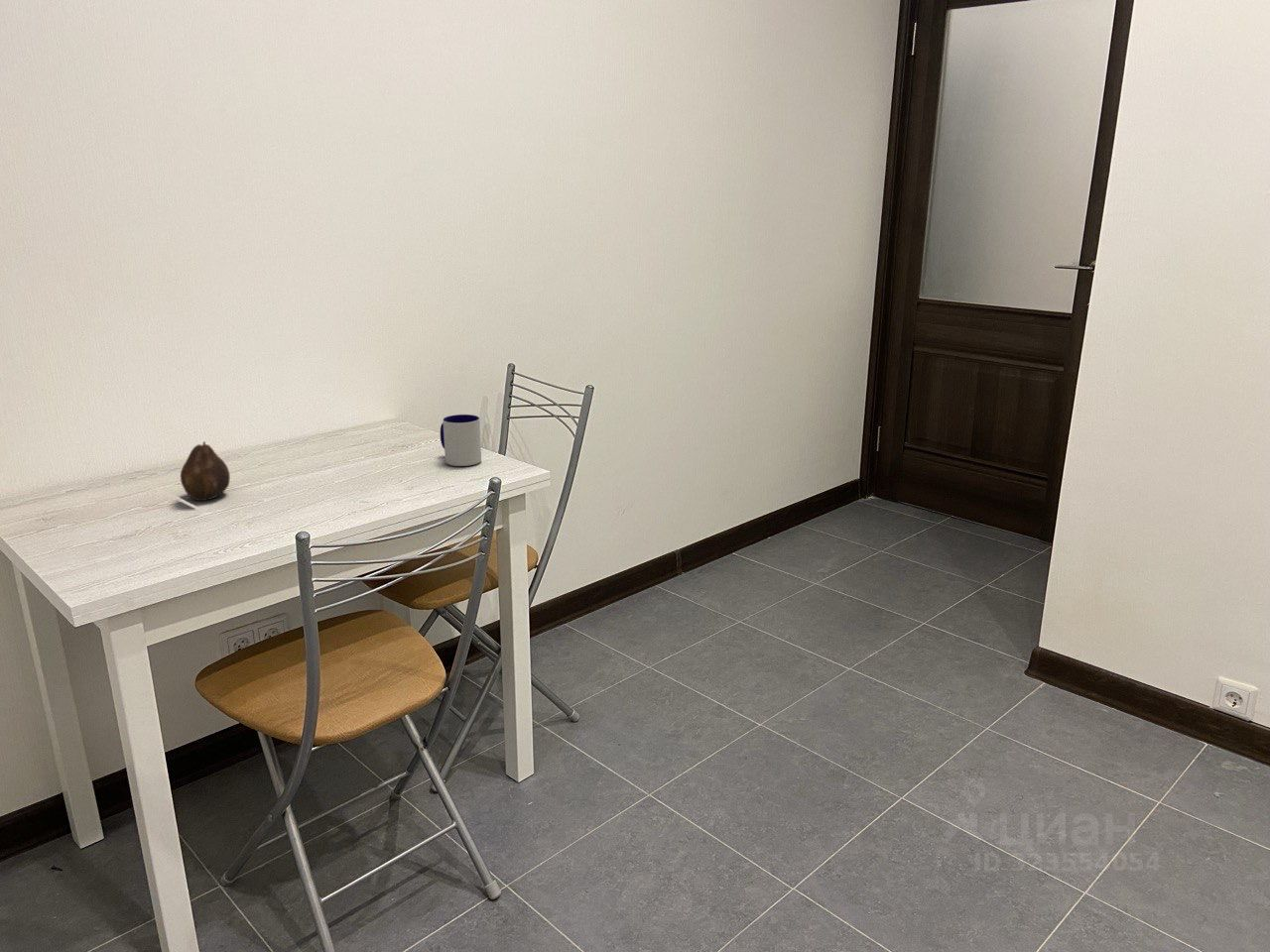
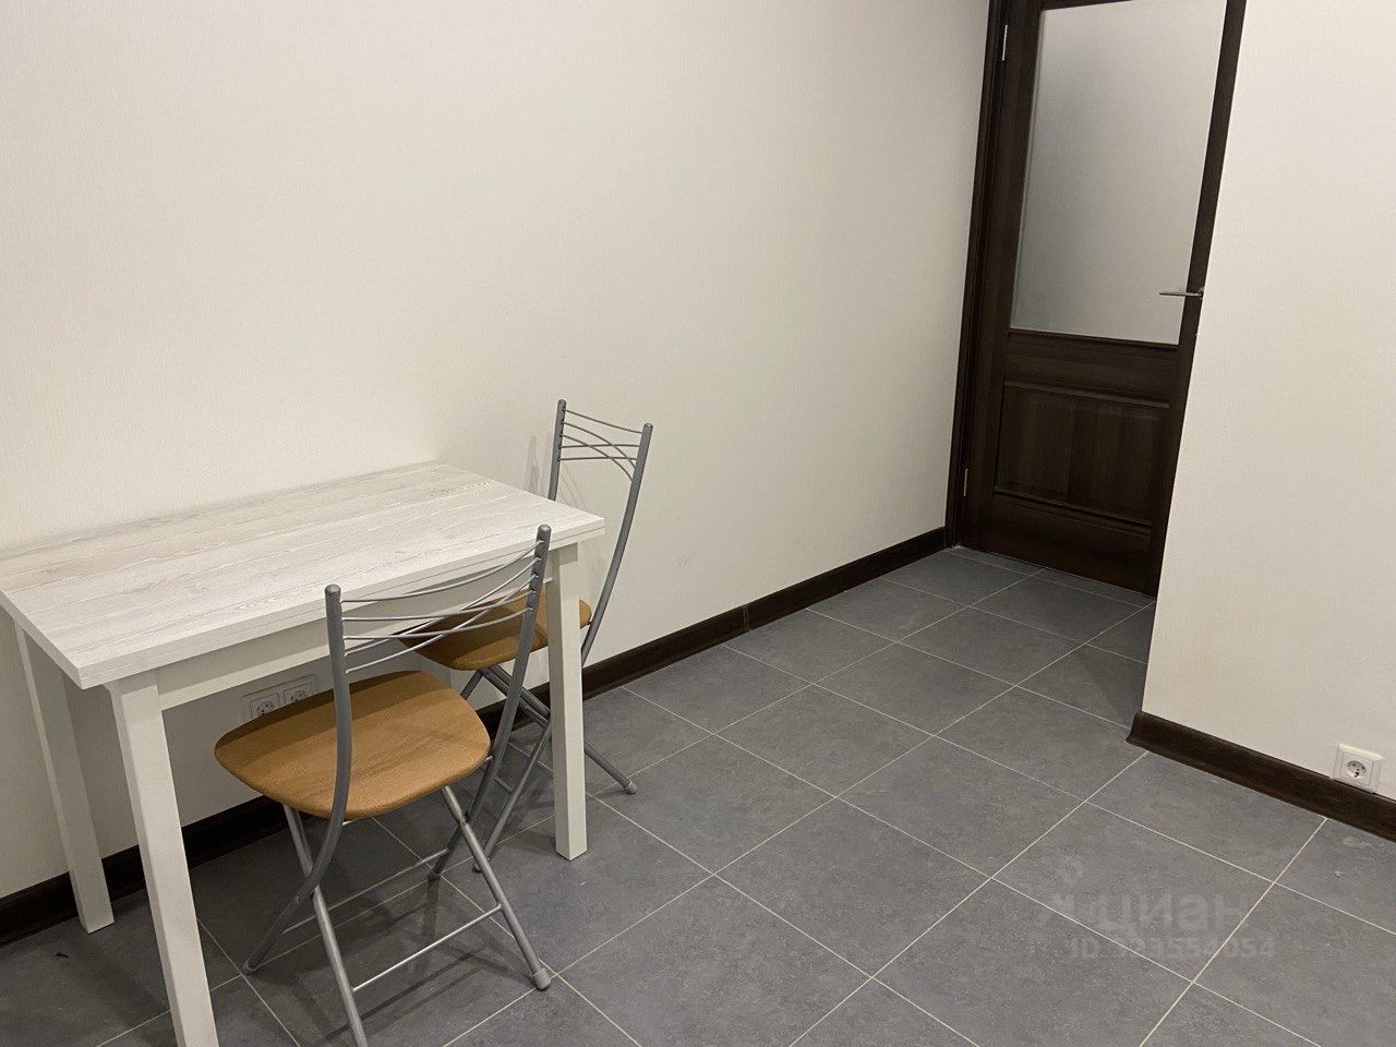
- mug (457, 438)
- fruit (203, 470)
